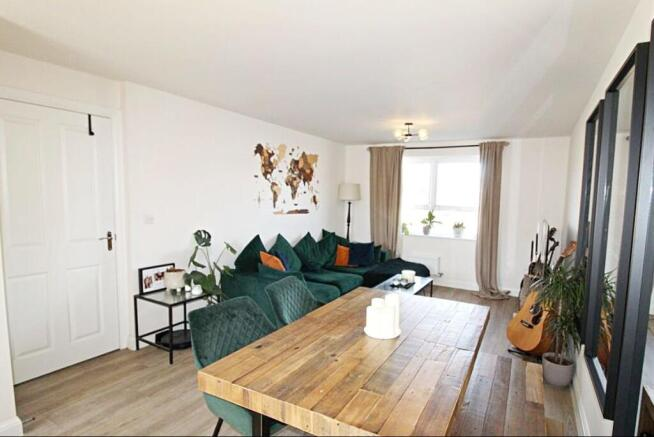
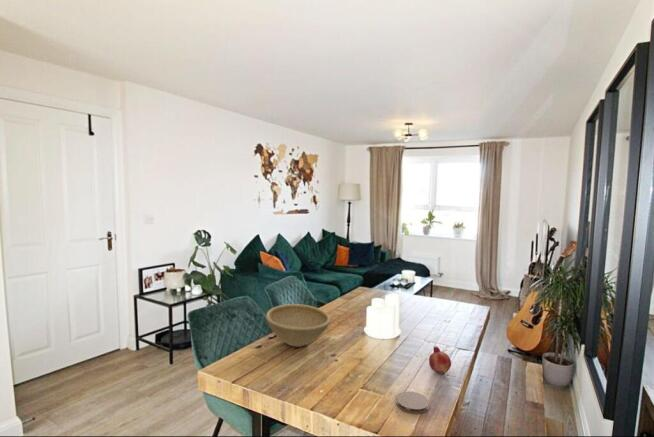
+ coaster (412, 402)
+ fruit (439, 360)
+ bowl (297, 327)
